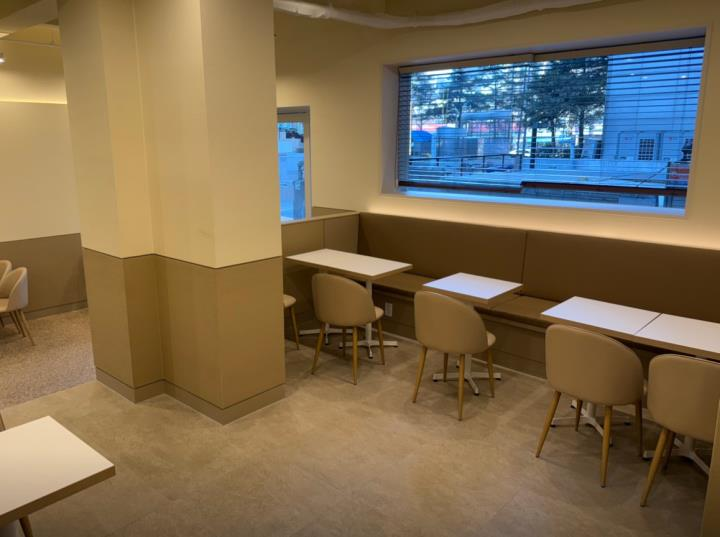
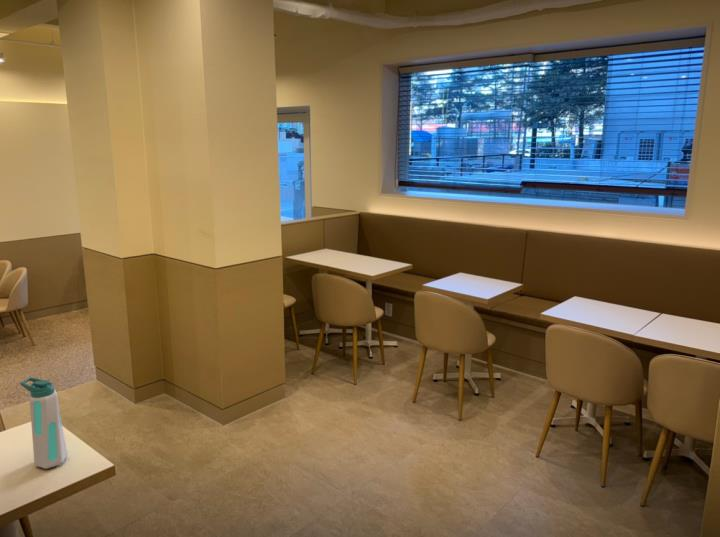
+ water bottle (44, 422)
